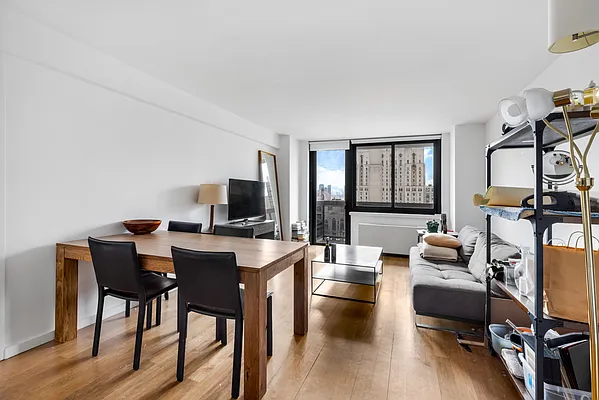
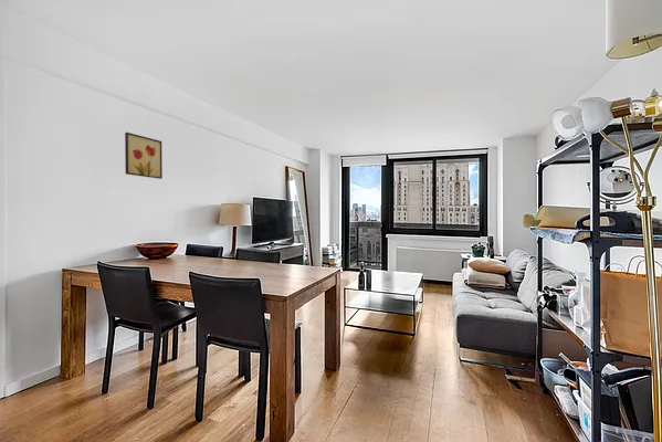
+ wall art (144, 156)
